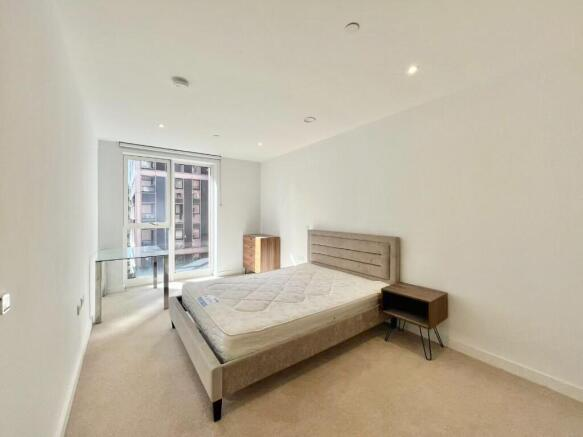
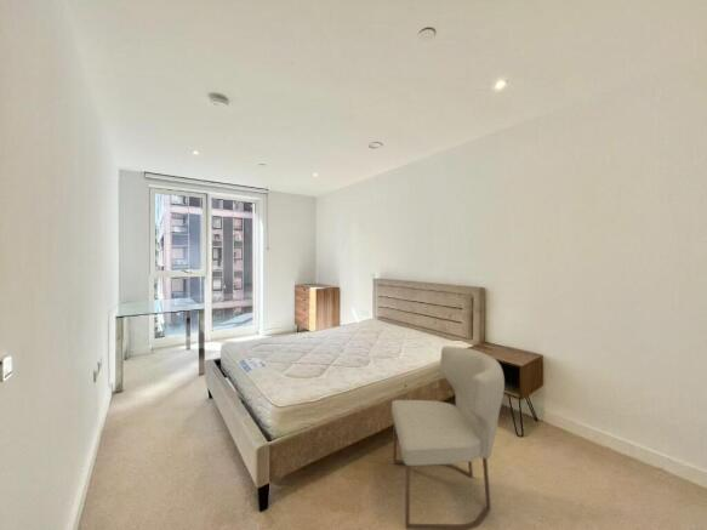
+ chair (446, 423)
